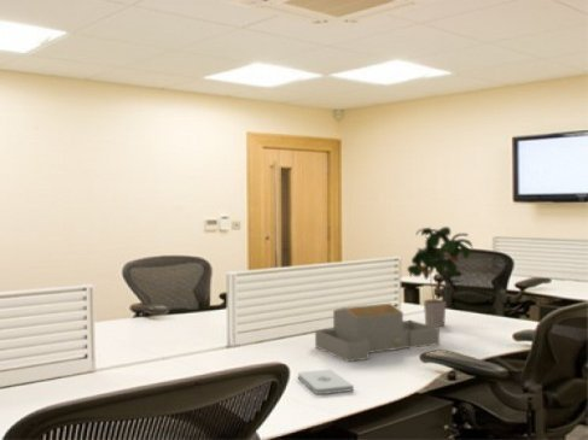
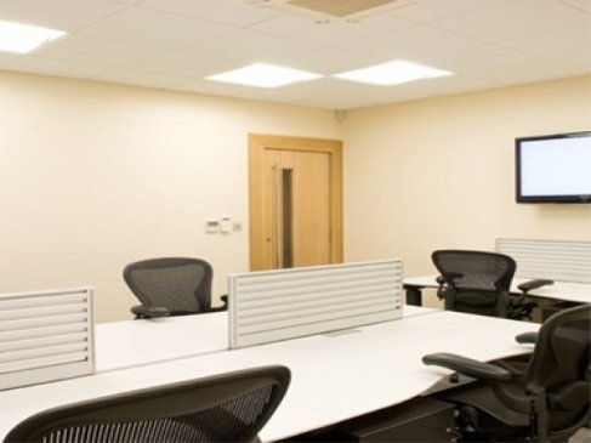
- notepad (324, 381)
- potted plant (436, 275)
- architectural model (382, 325)
